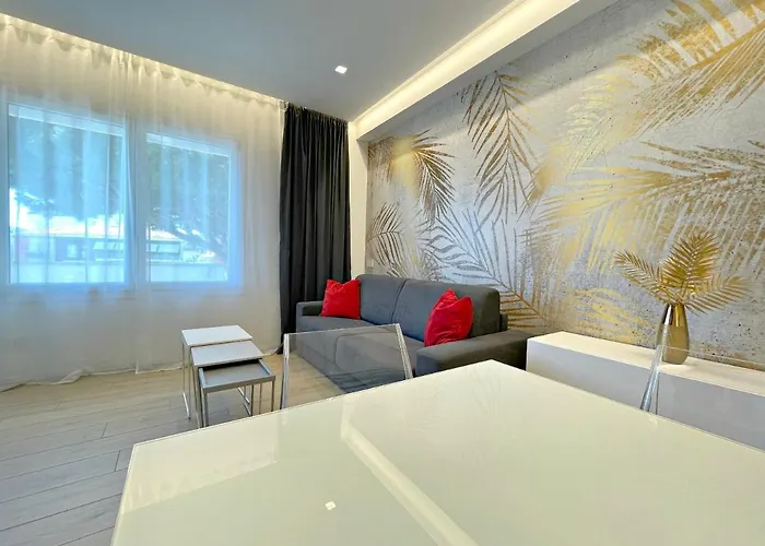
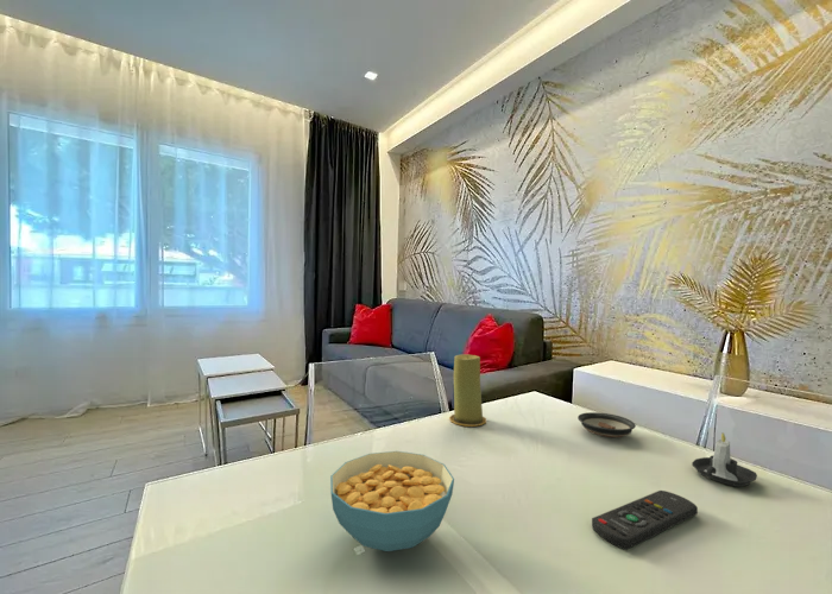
+ candle (721, 455)
+ remote control (645, 516)
+ candle (467, 387)
+ cereal bowl (391, 506)
+ saucer (605, 426)
